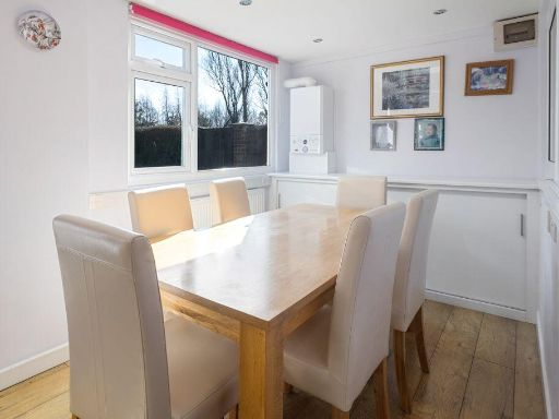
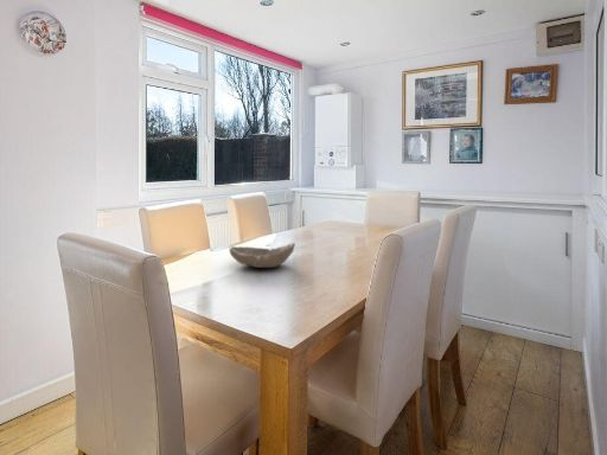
+ bowl (262, 255)
